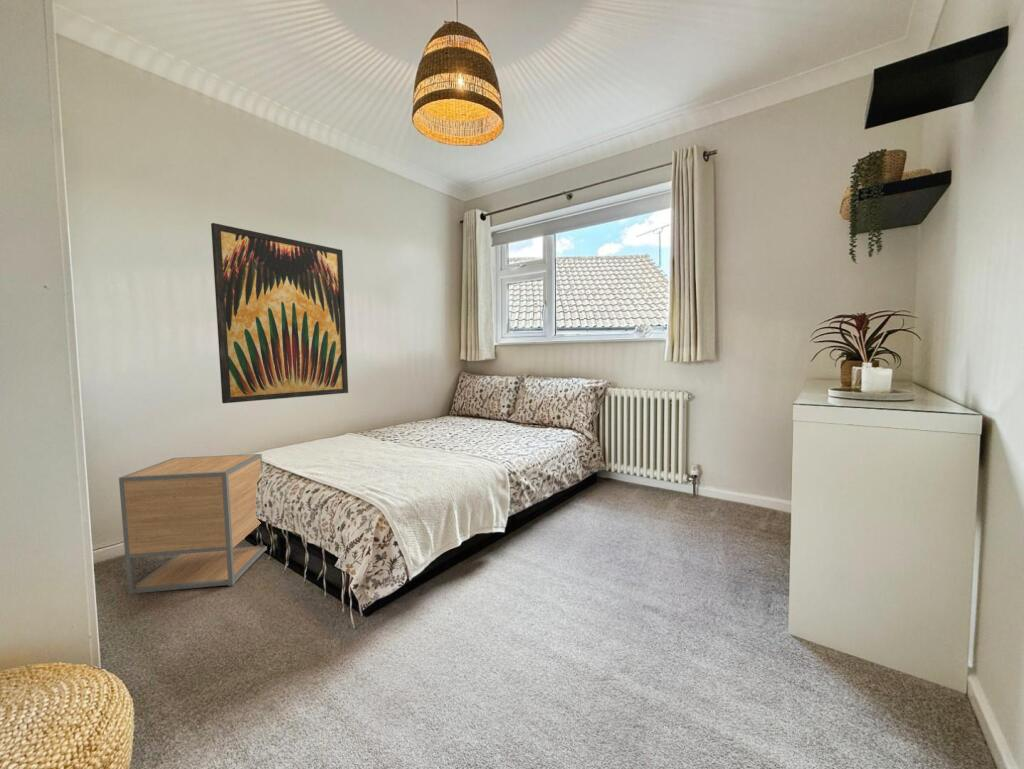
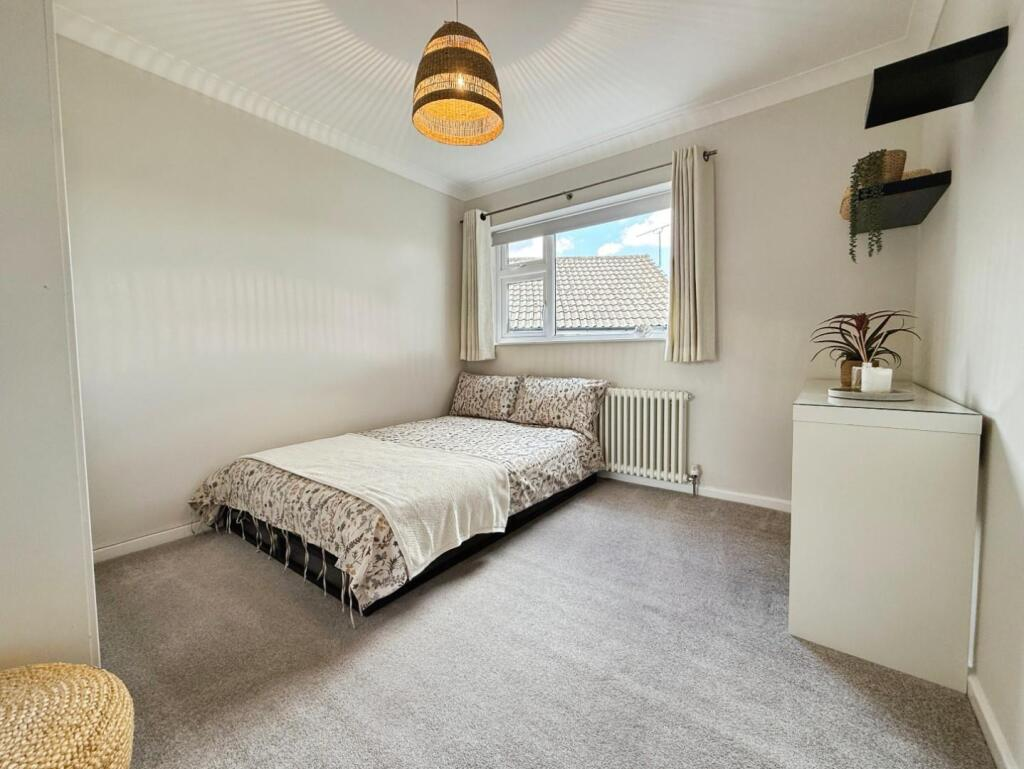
- nightstand (201, 517)
- wall art (288, 318)
